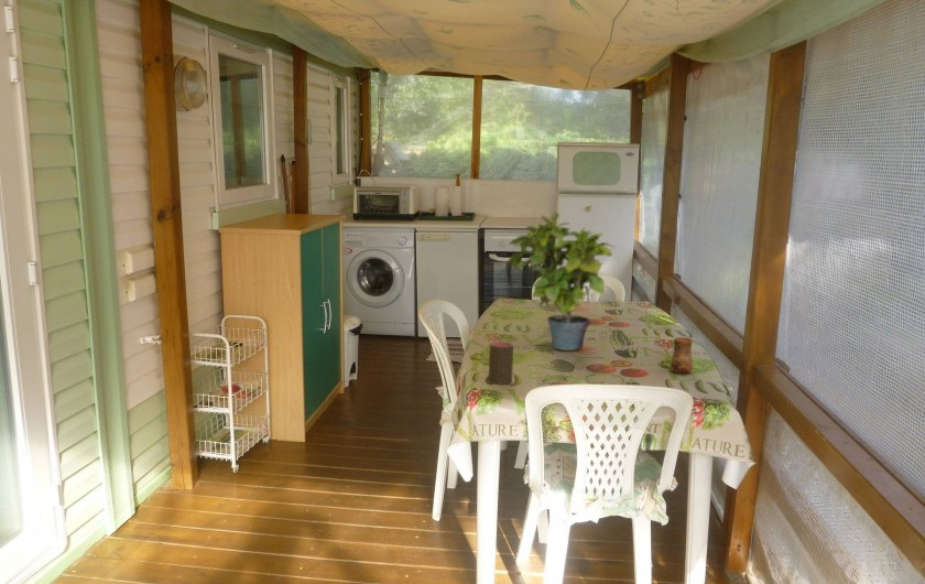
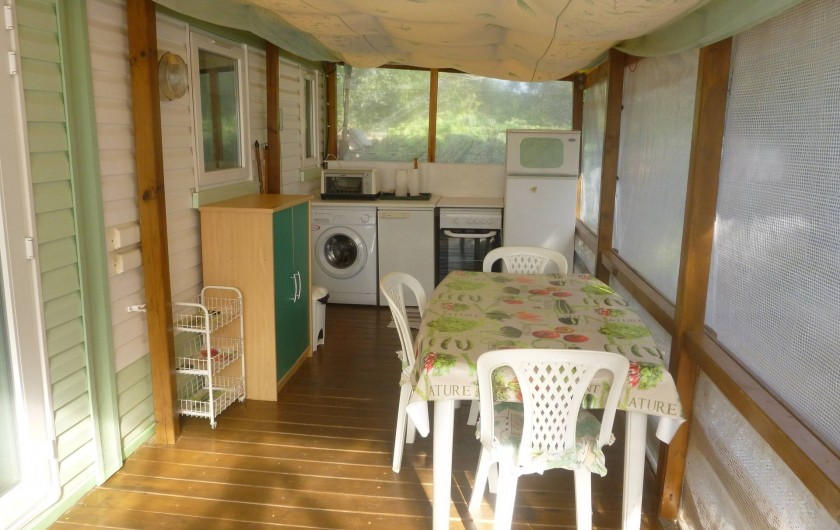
- potted plant (561, 280)
- cup (500, 361)
- cup (682, 355)
